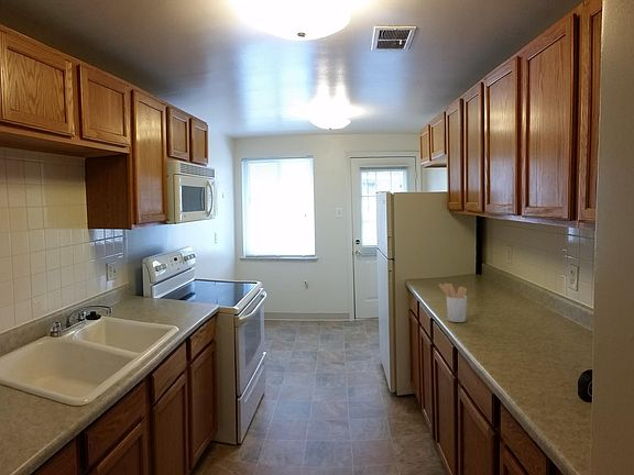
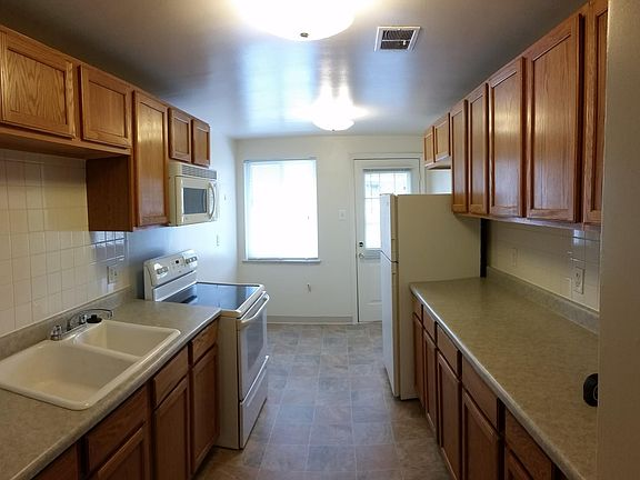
- utensil holder (452, 301)
